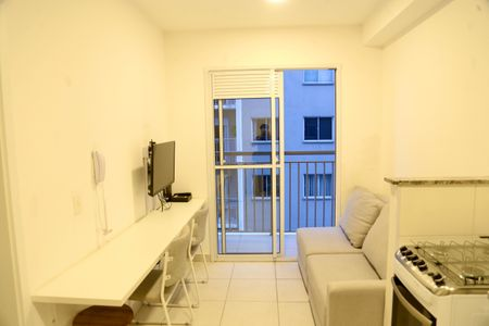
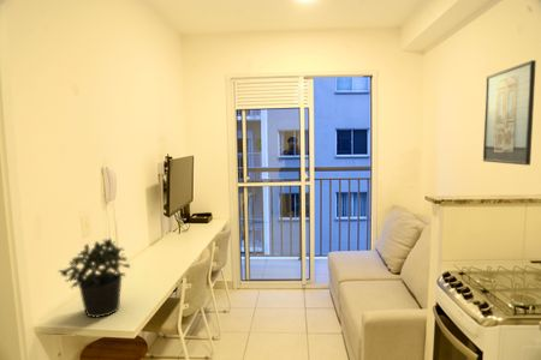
+ potted plant (102, 275)
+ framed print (506, 116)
